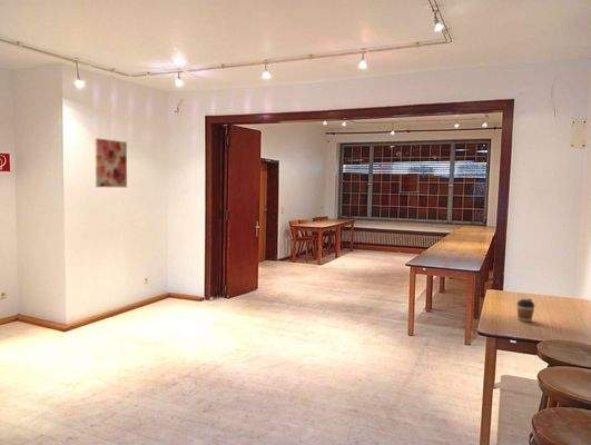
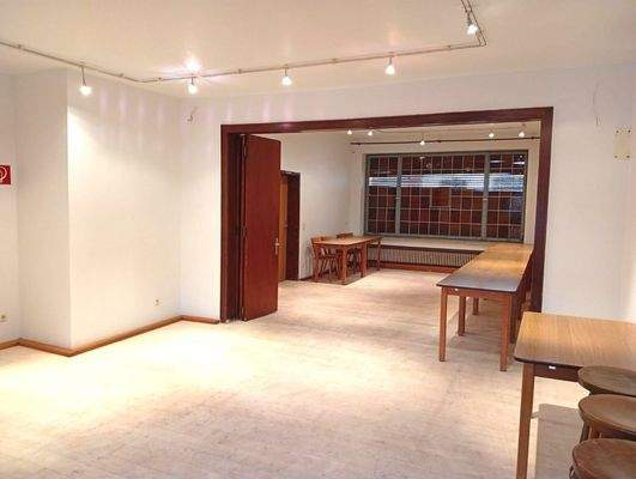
- wall art (111, 164)
- coffee cup (525, 309)
